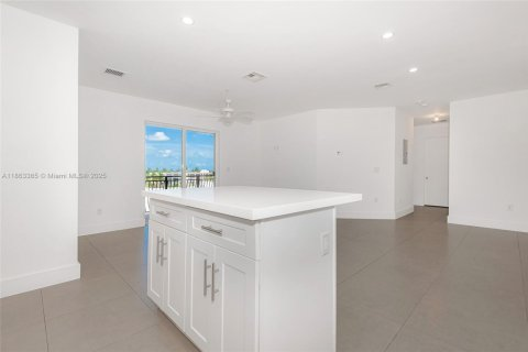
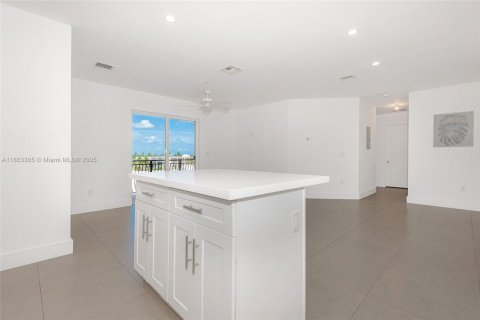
+ wall art (452, 129)
